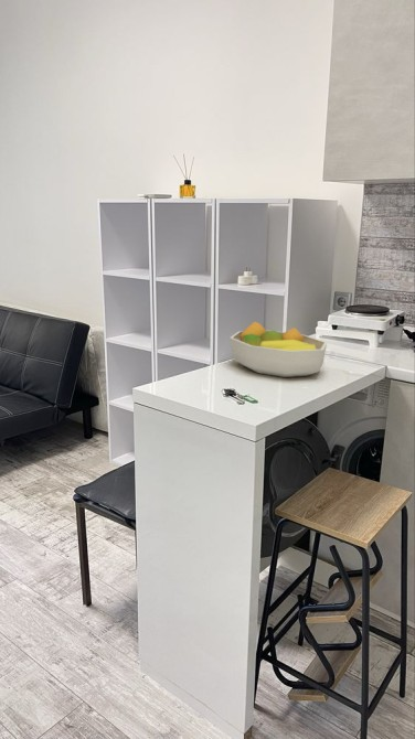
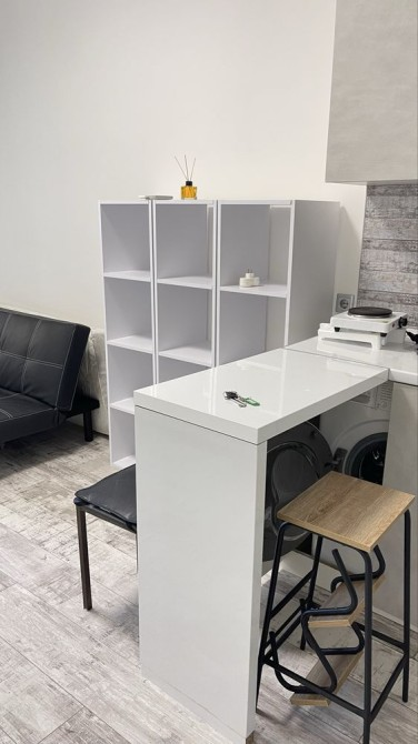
- fruit bowl (277, 347)
